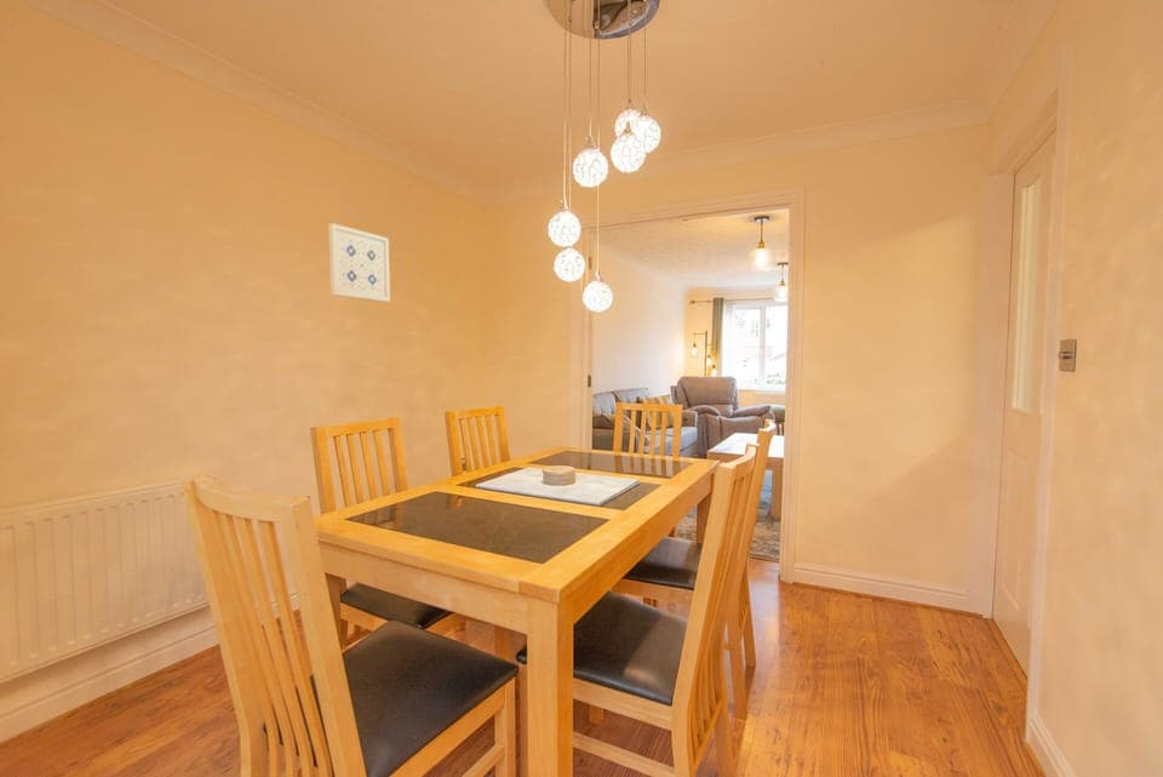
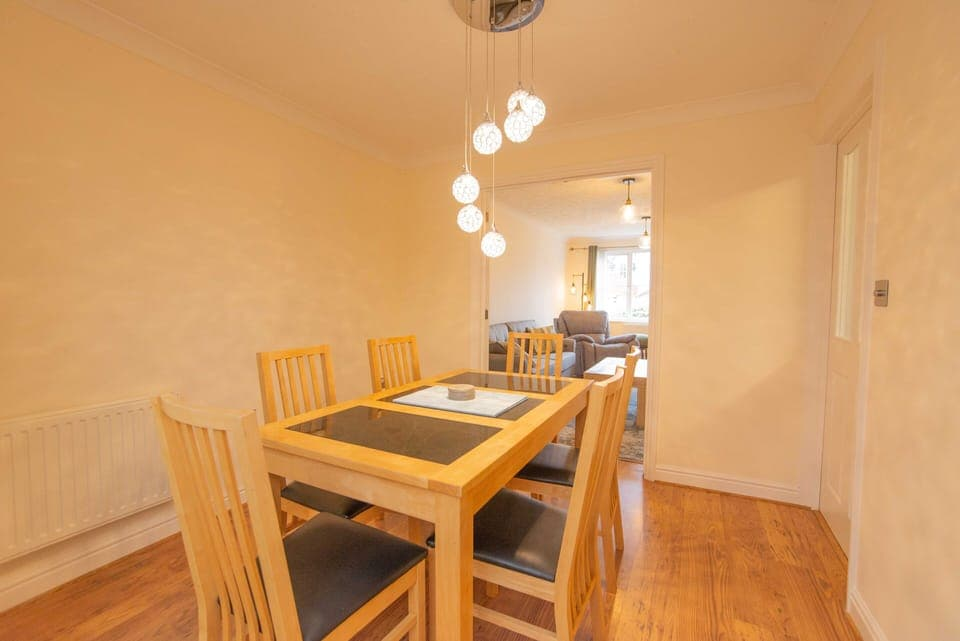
- wall art (361, 264)
